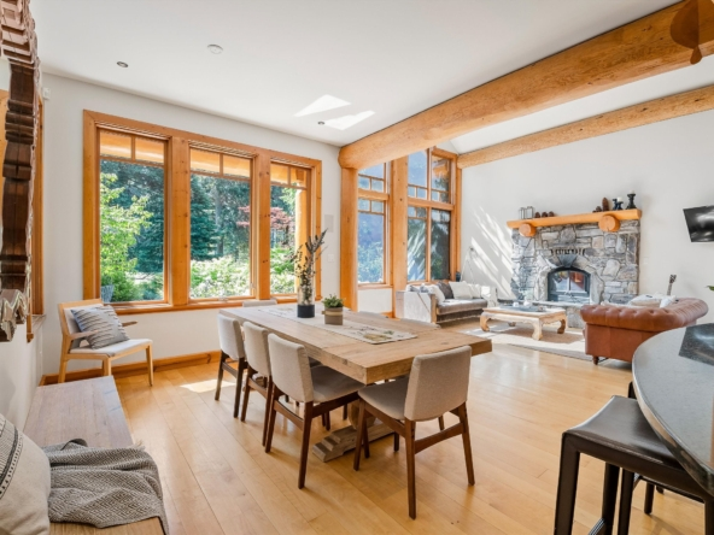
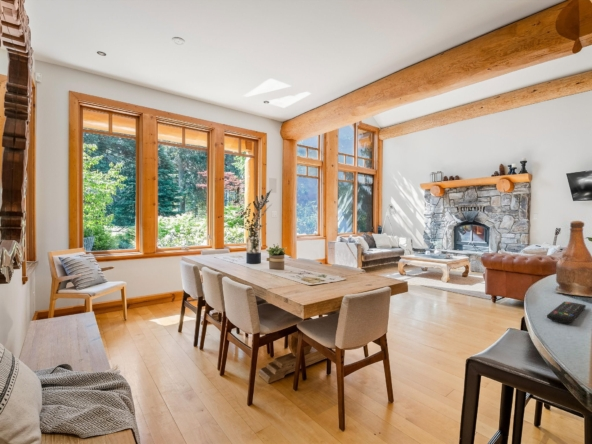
+ remote control (567, 311)
+ bottle (577, 256)
